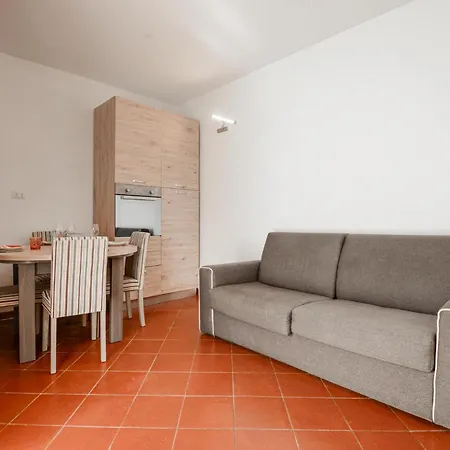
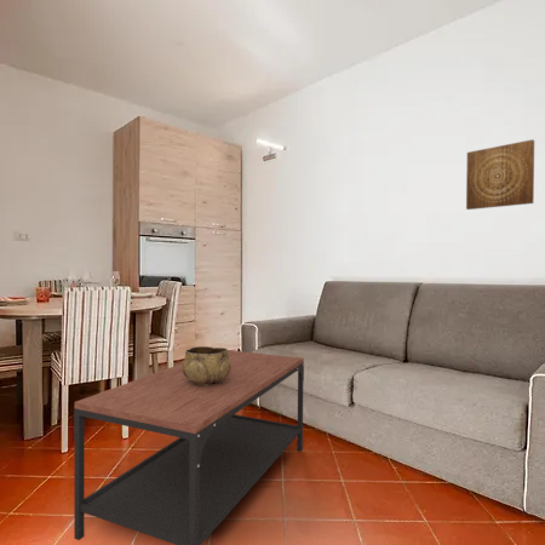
+ decorative bowl (206, 366)
+ coffee table (211, 430)
+ wall art (498, 176)
